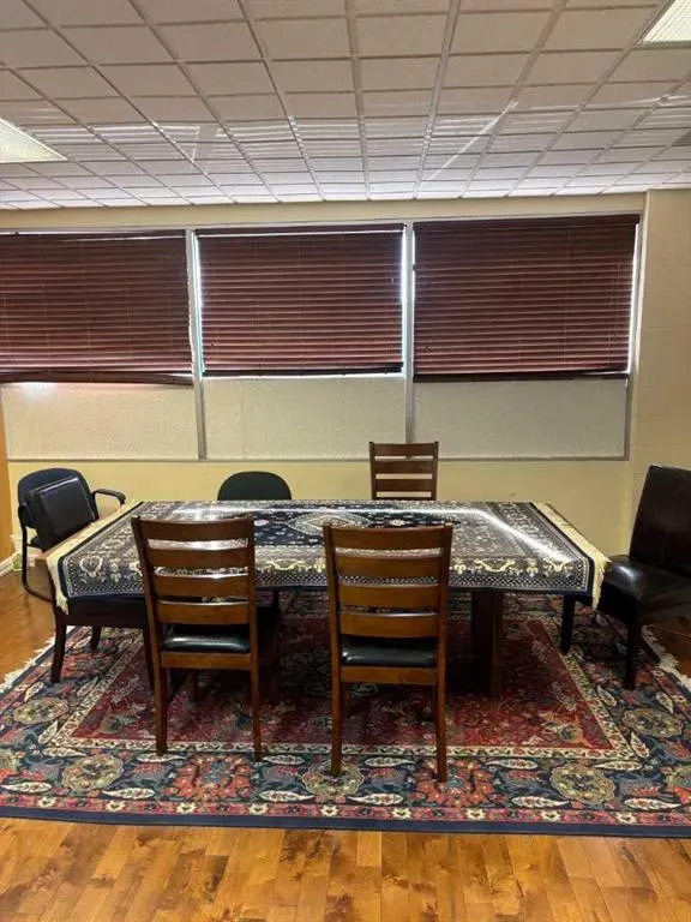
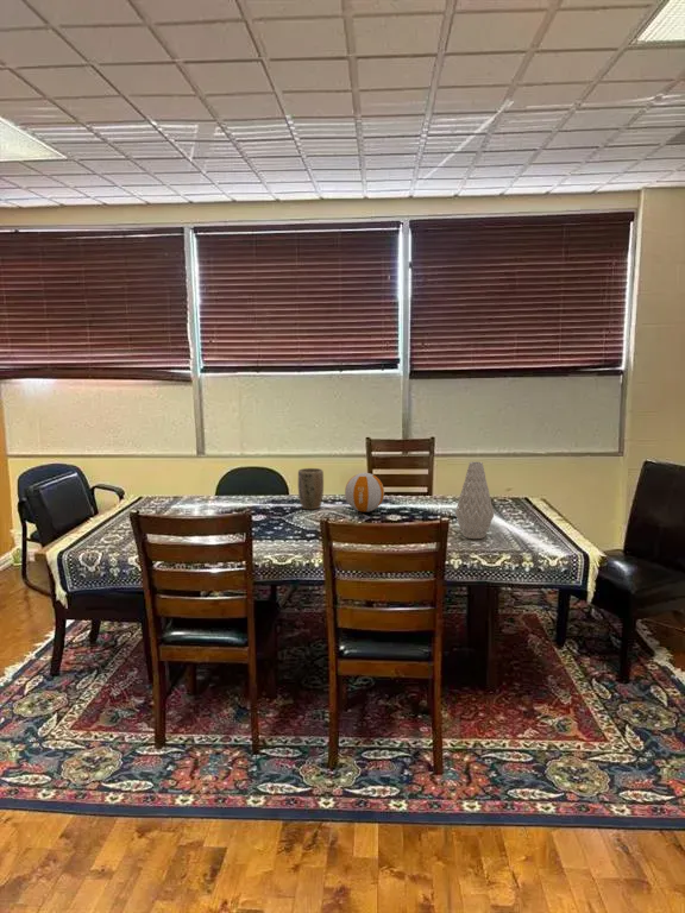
+ volleyball (364, 492)
+ vase (475, 499)
+ plant pot (310, 489)
